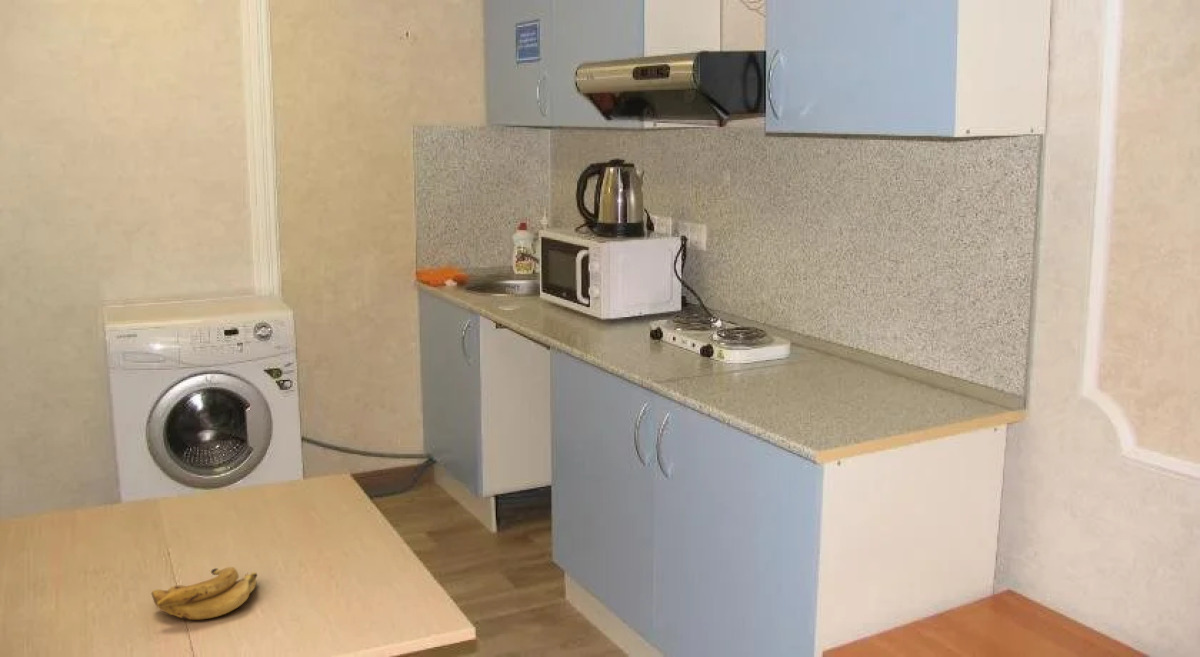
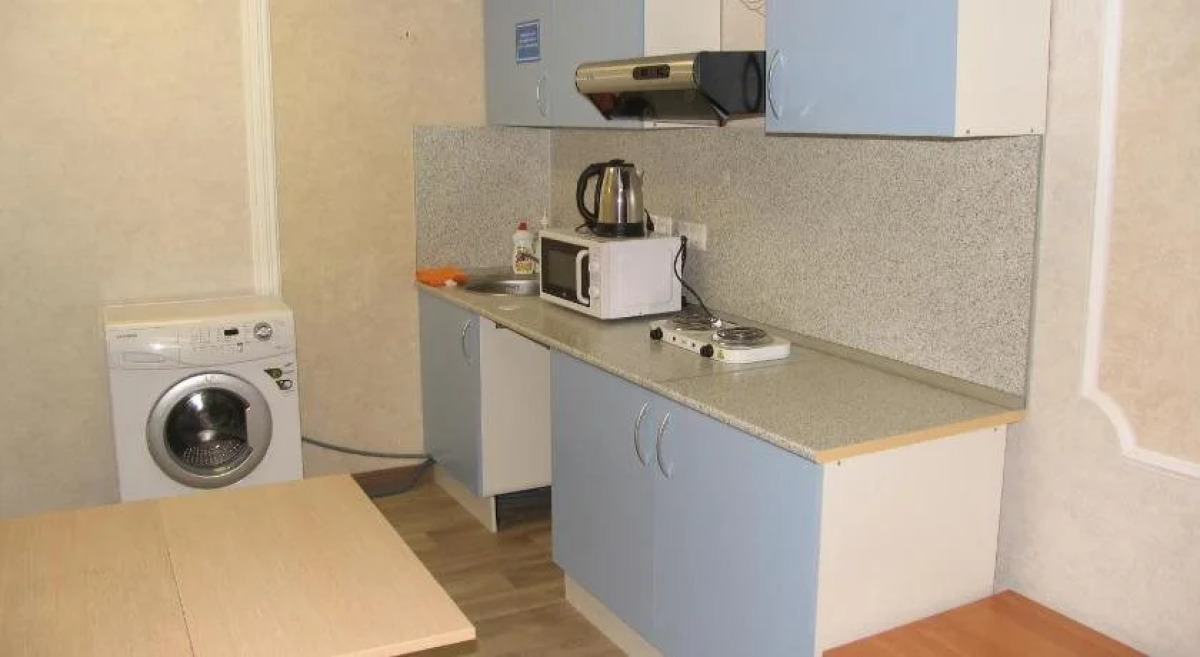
- banana (205, 587)
